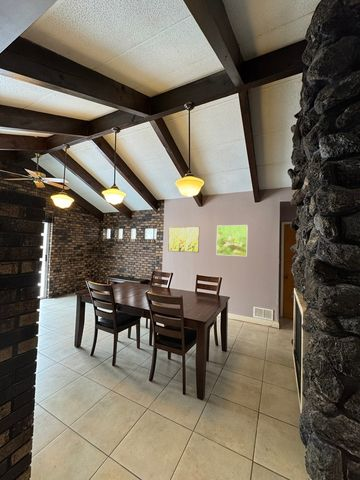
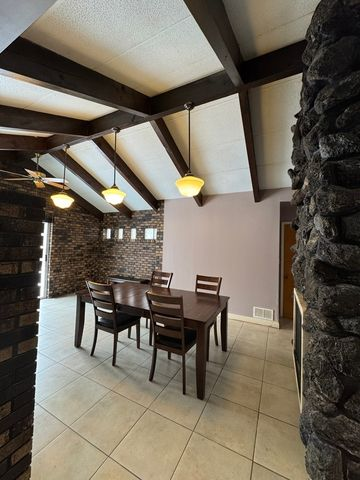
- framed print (231, 240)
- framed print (183, 239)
